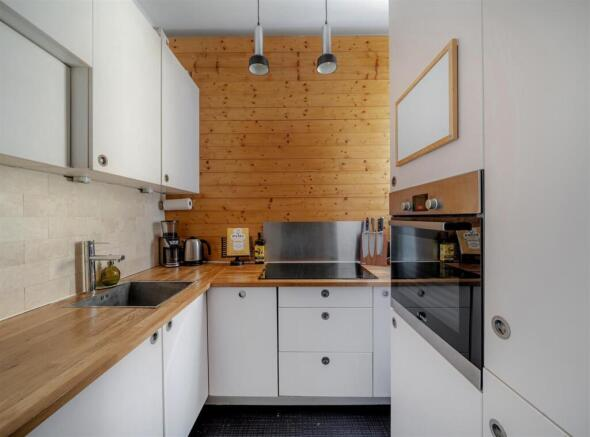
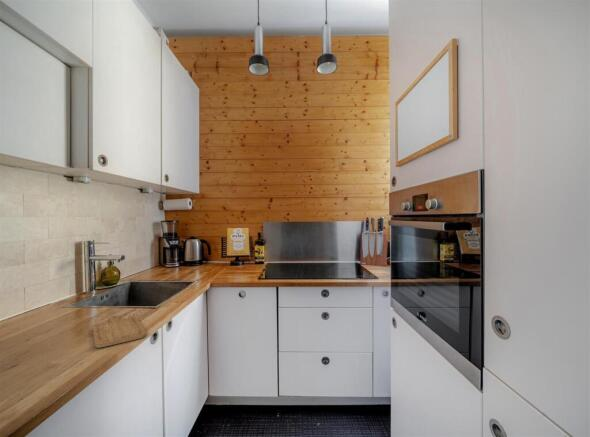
+ chopping board (117, 327)
